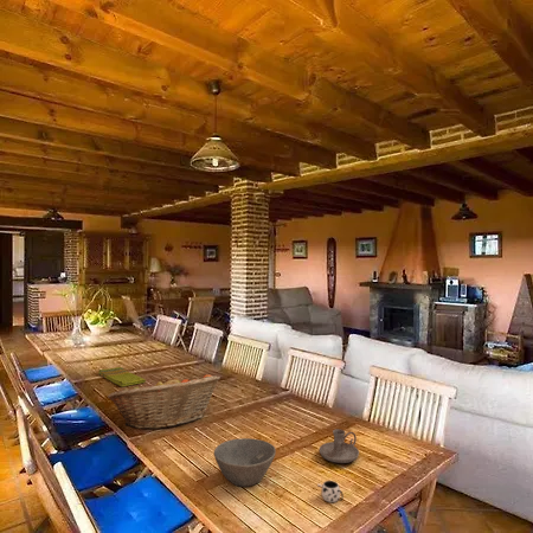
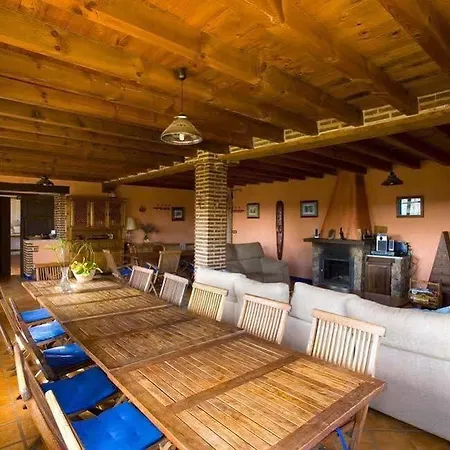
- candle holder (341, 443)
- bowl (244, 464)
- dish towel (121, 375)
- mug (328, 488)
- fruit basket (166, 394)
